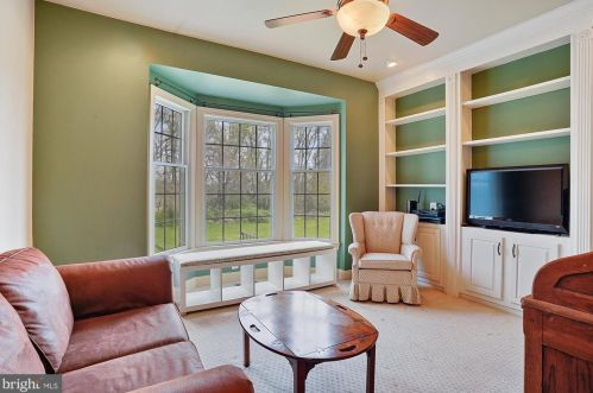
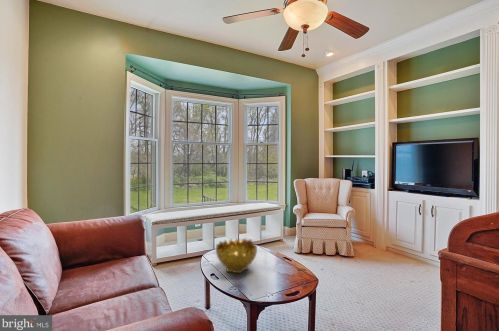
+ decorative bowl (236, 256)
